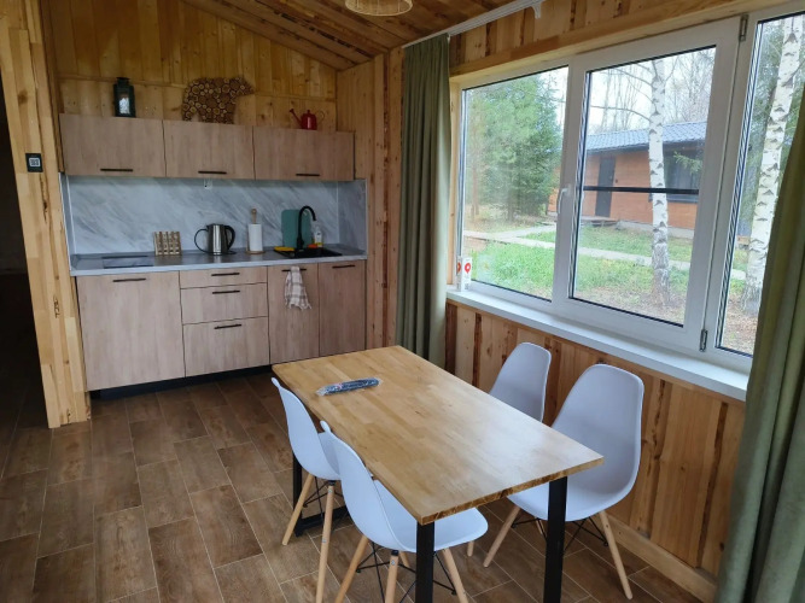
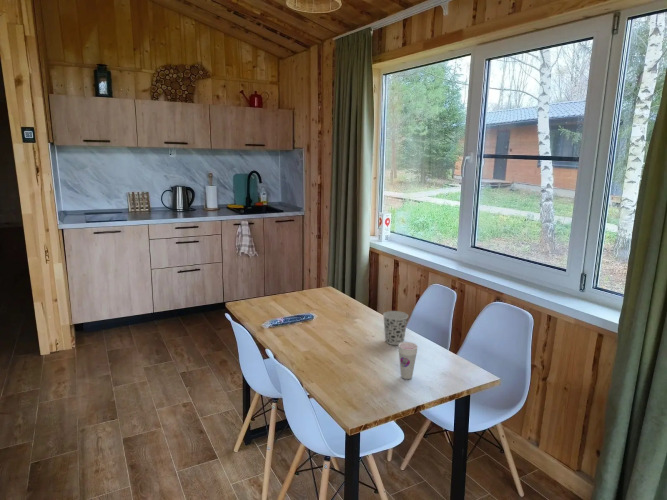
+ cup (395, 328)
+ cup (407, 361)
